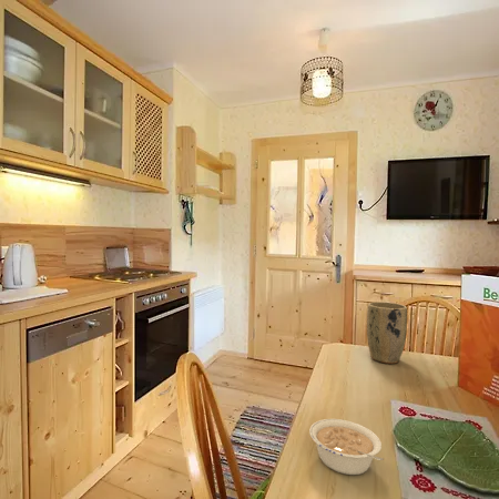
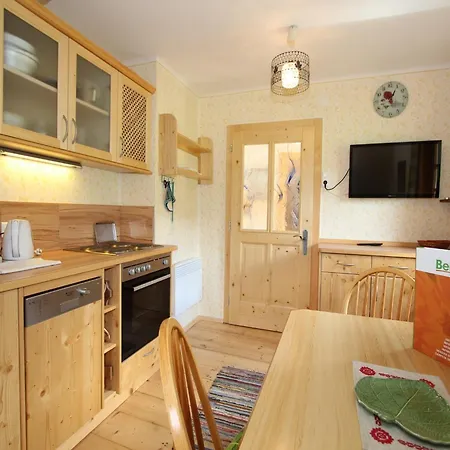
- plant pot (386, 332)
- legume (346, 446)
